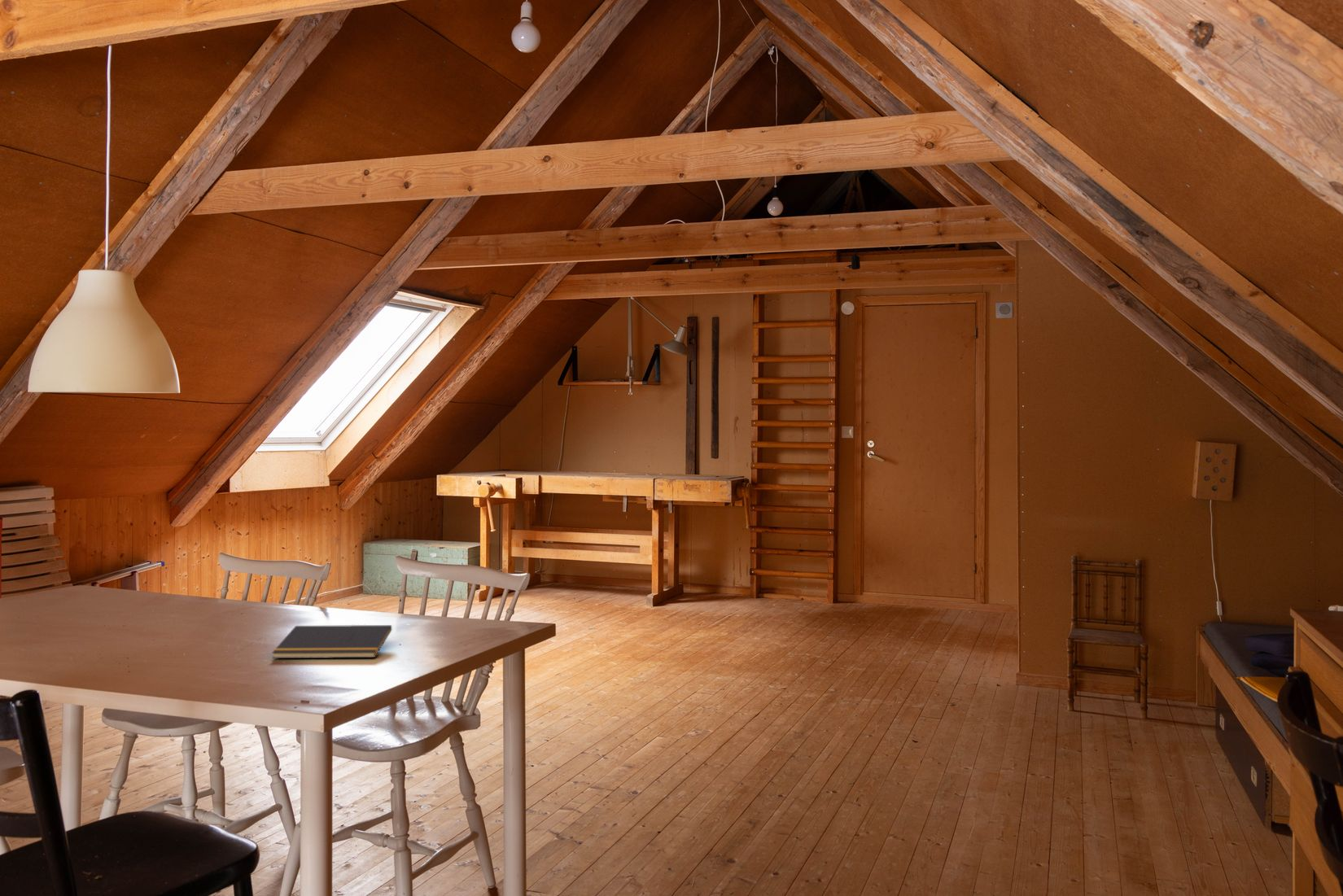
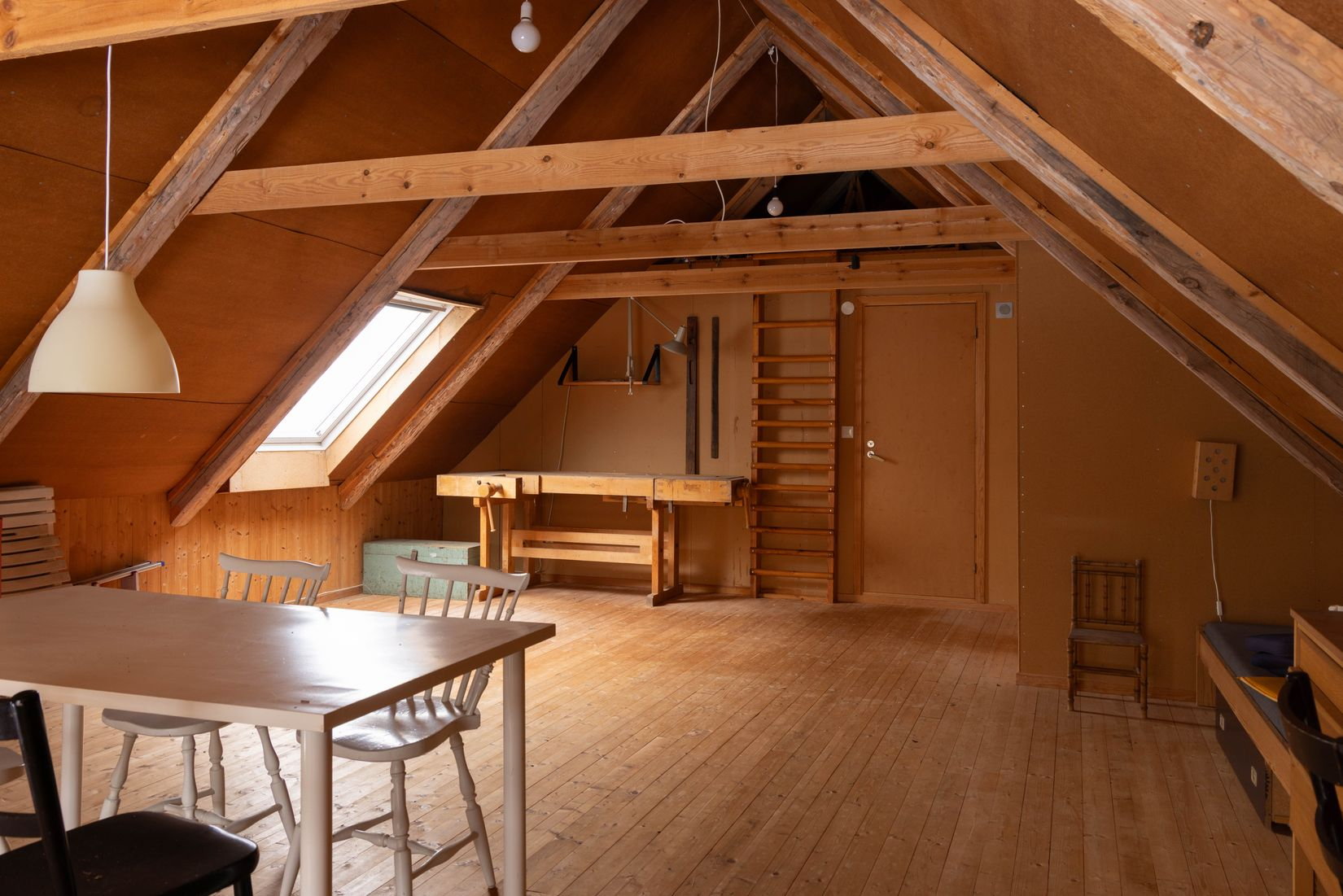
- notepad (334, 640)
